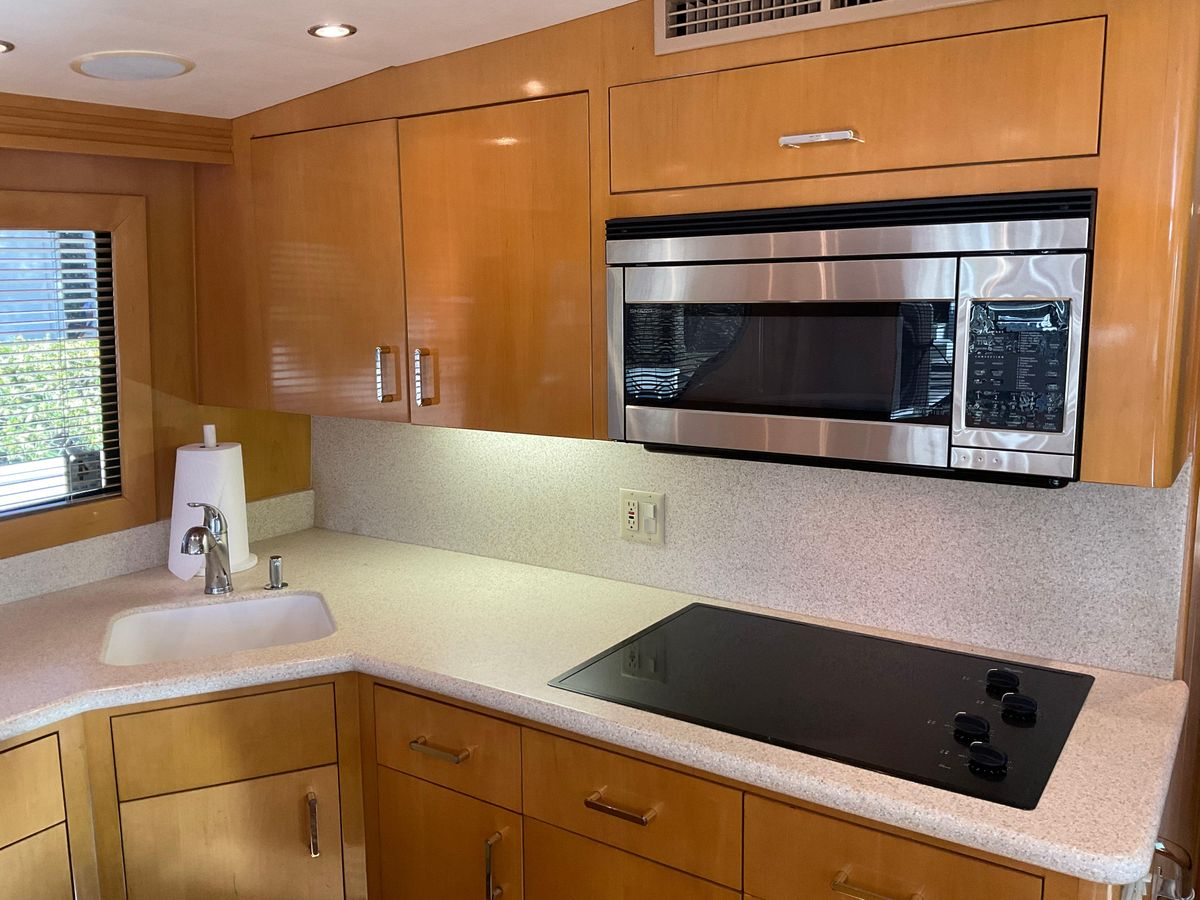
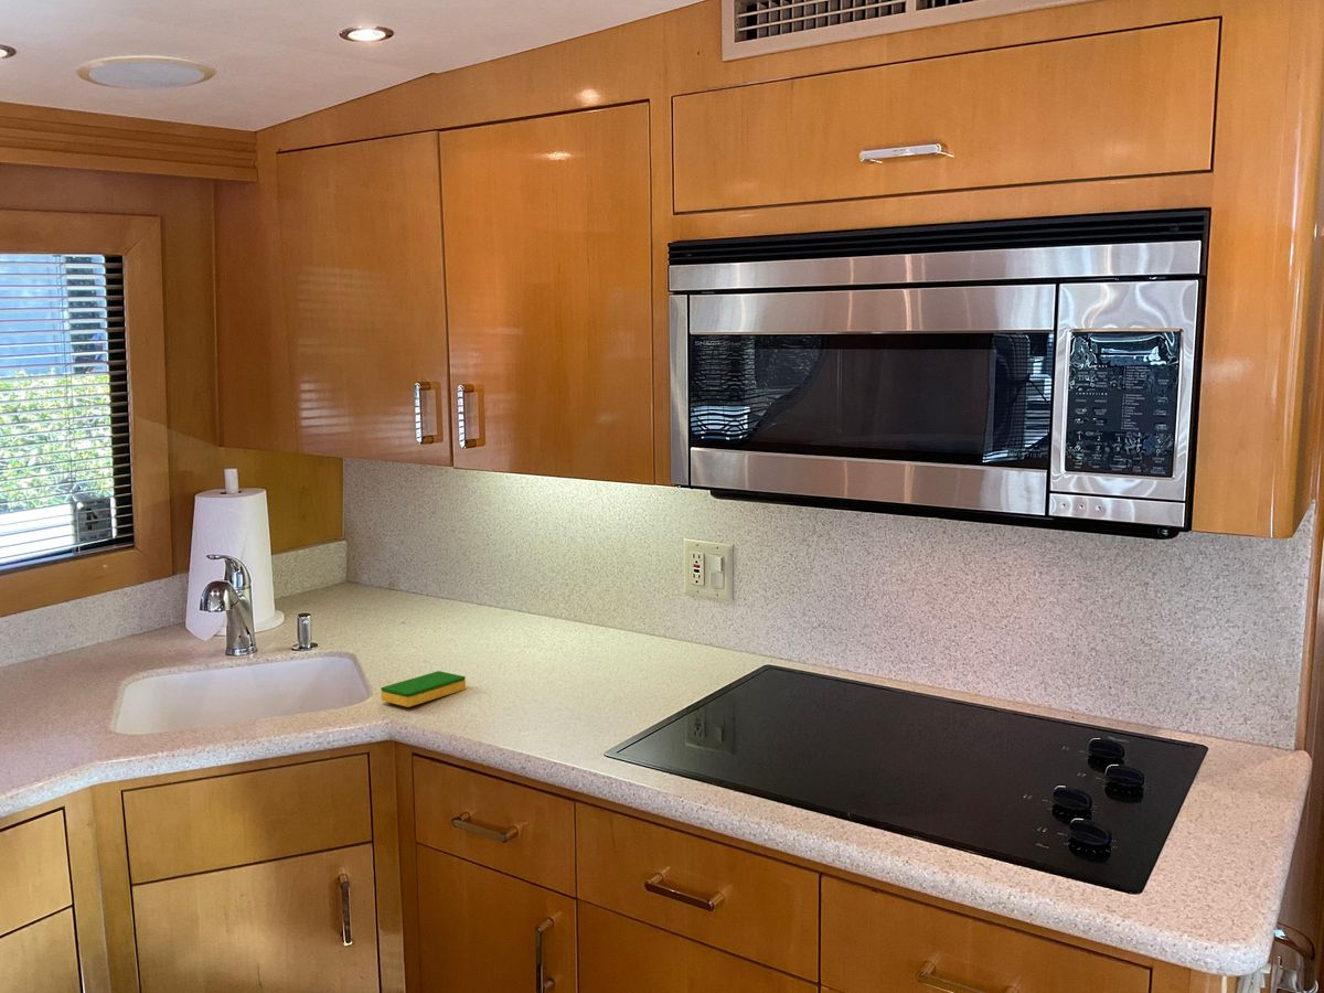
+ dish sponge (424, 687)
